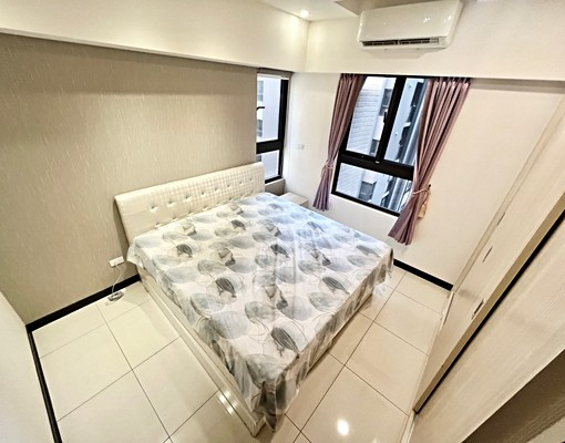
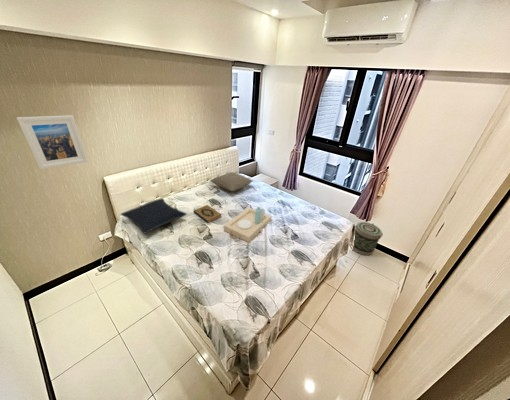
+ pillow (154, 214)
+ serving tray (249, 216)
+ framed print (56, 142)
+ basket (365, 237)
+ hardback book (207, 213)
+ pillow (231, 181)
